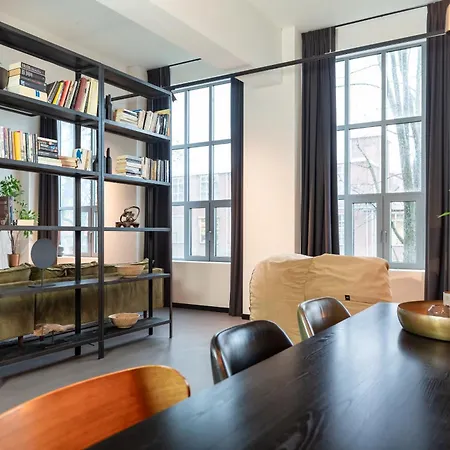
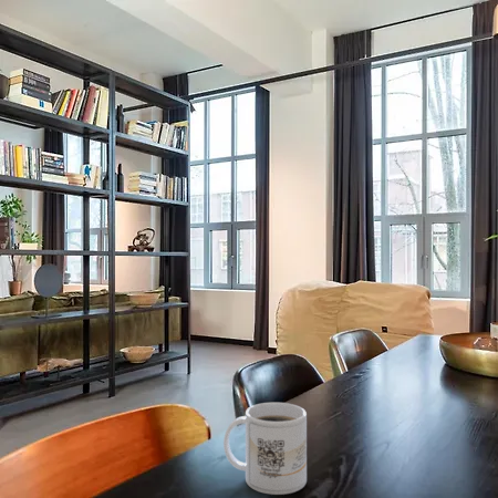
+ mug (269, 444)
